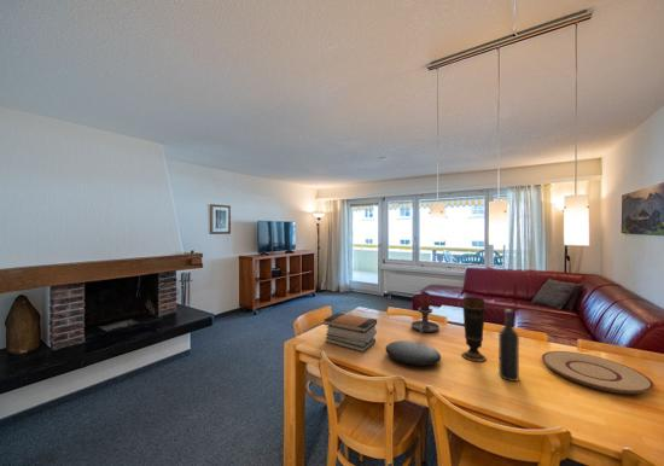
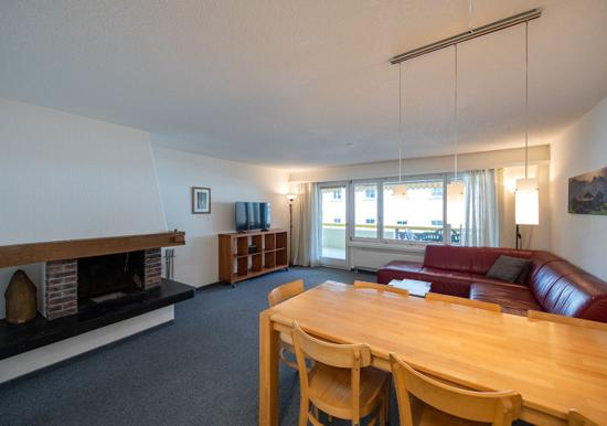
- candle holder (424, 310)
- vase (473, 327)
- plate (412, 351)
- plate (592, 369)
- book stack (350, 331)
- wine bottle (508, 343)
